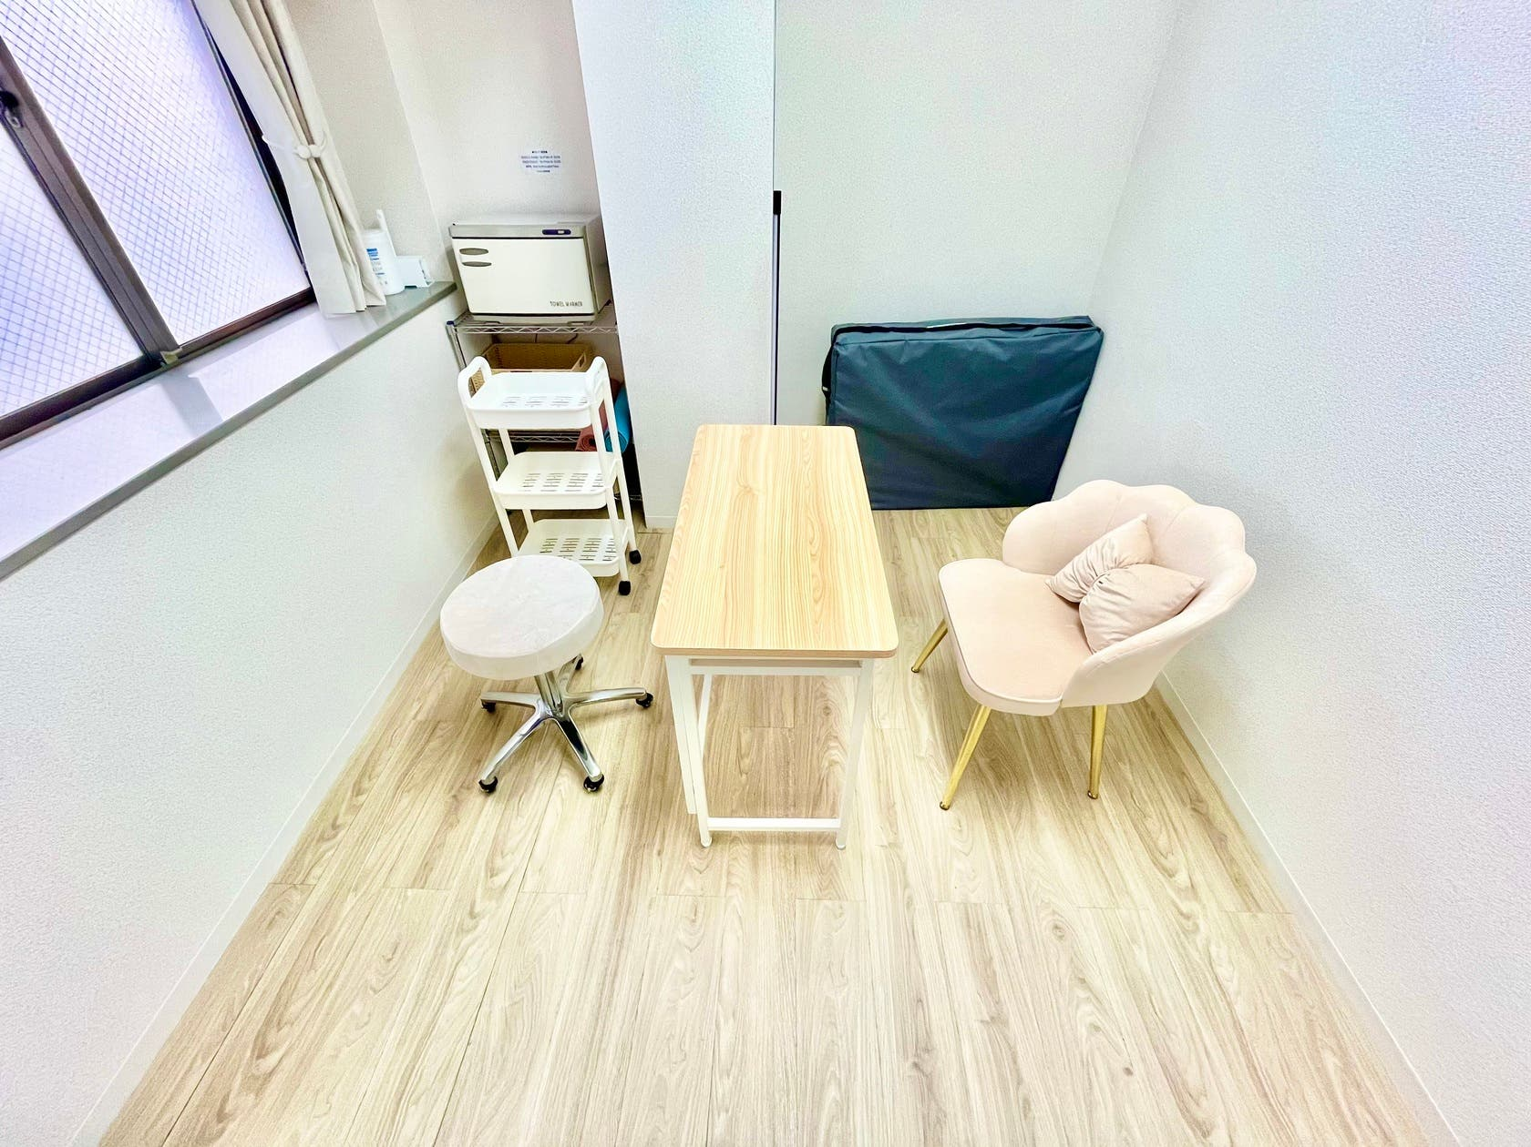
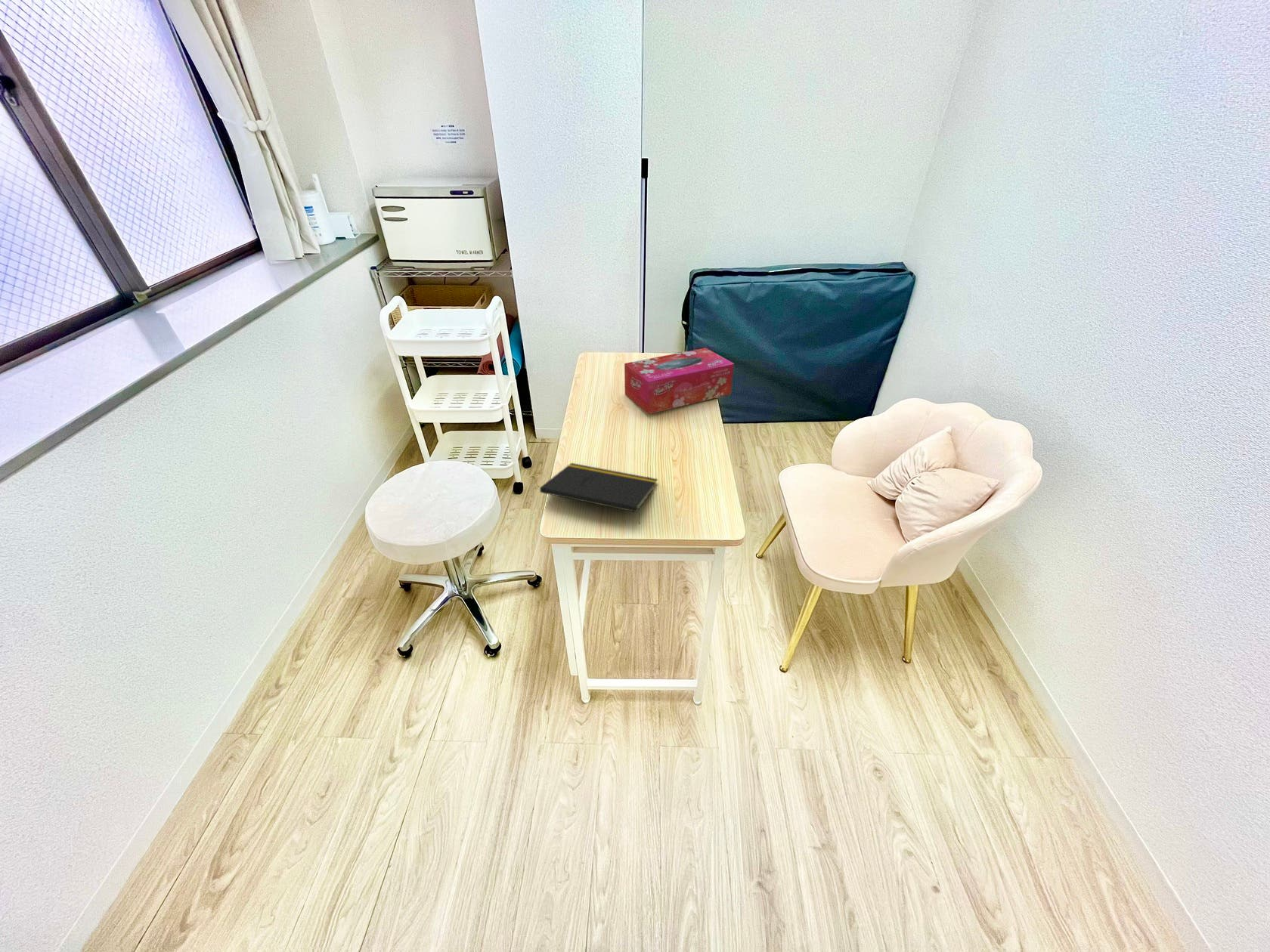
+ notepad (600, 485)
+ tissue box (678, 379)
